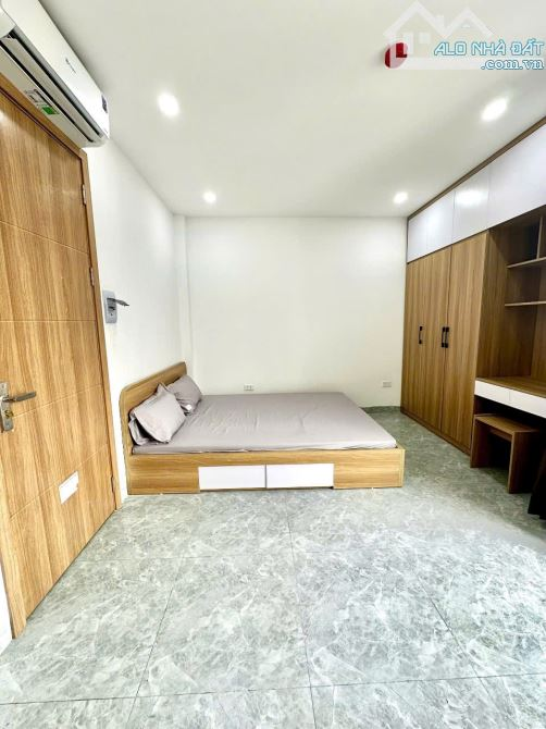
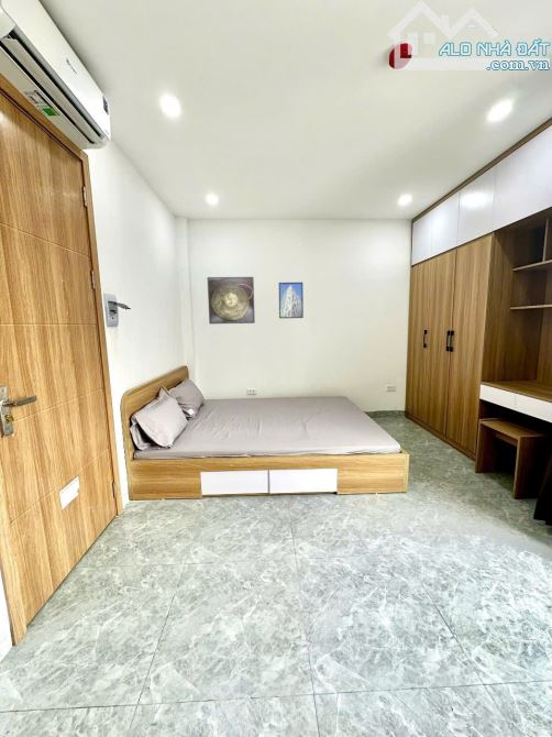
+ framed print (231, 300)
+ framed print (290, 300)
